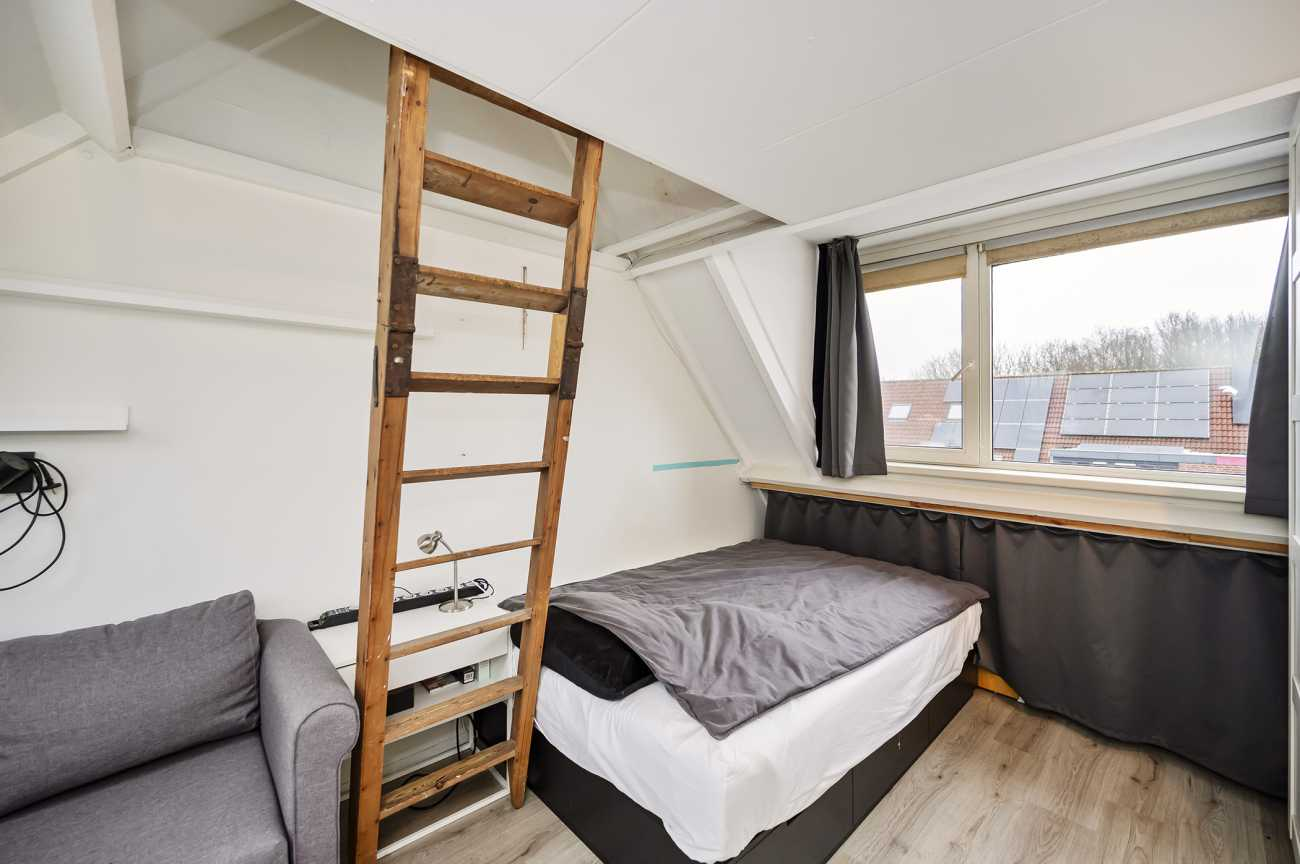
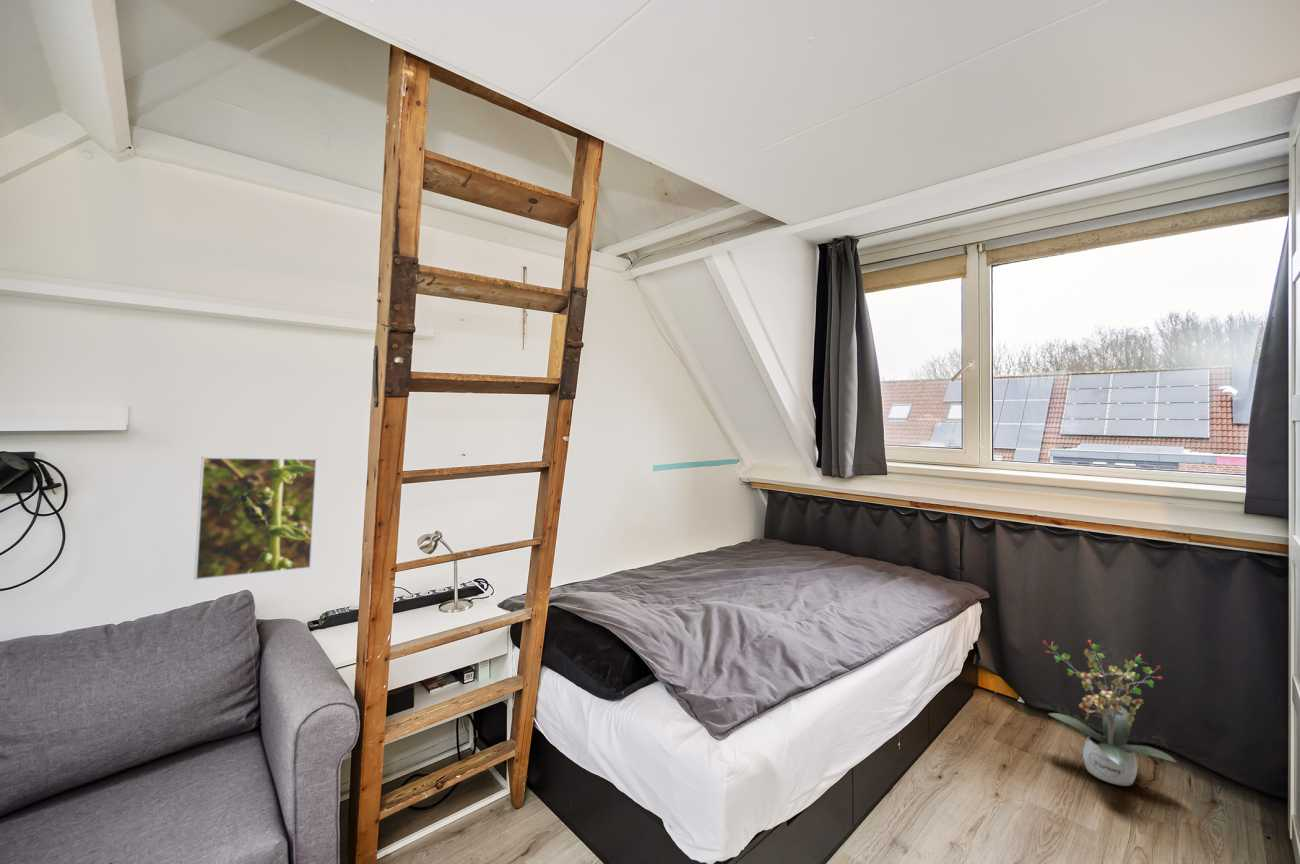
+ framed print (258, 515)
+ potted plant (1105, 711)
